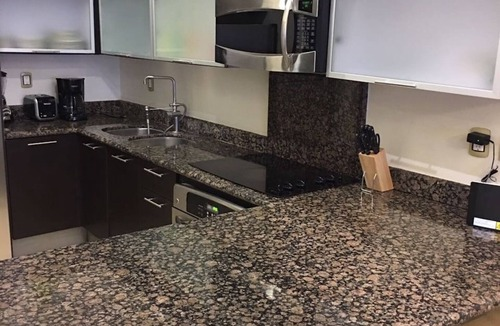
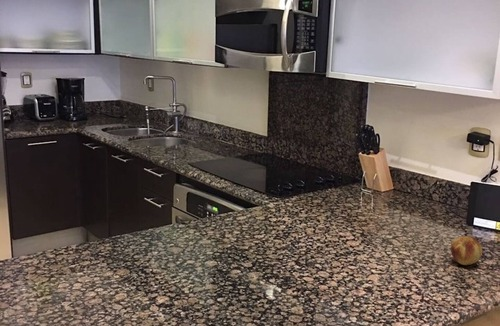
+ fruit (466, 250)
